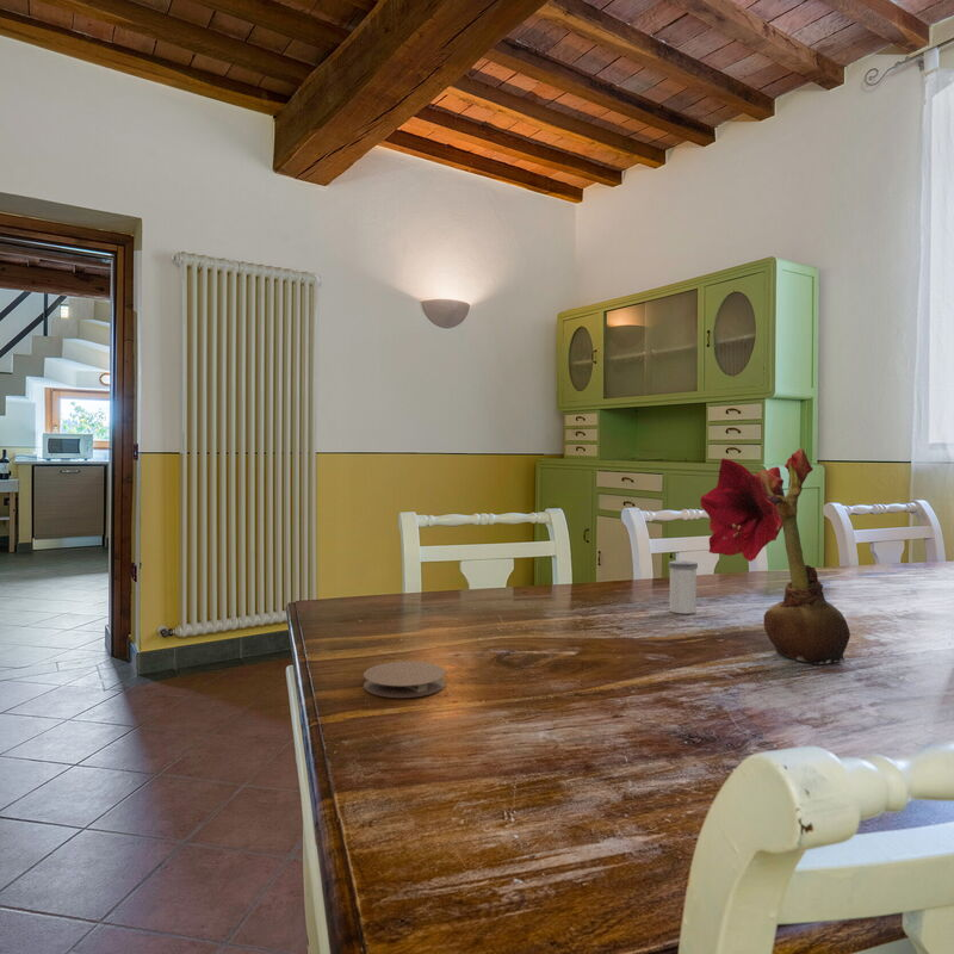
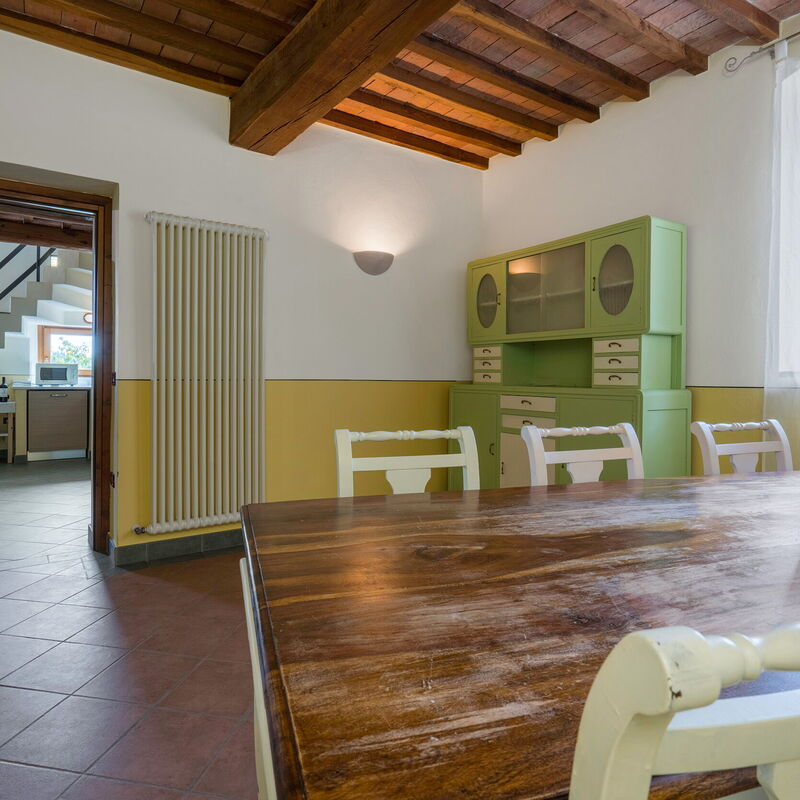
- flower (786, 550)
- salt shaker (682, 587)
- coaster (404, 677)
